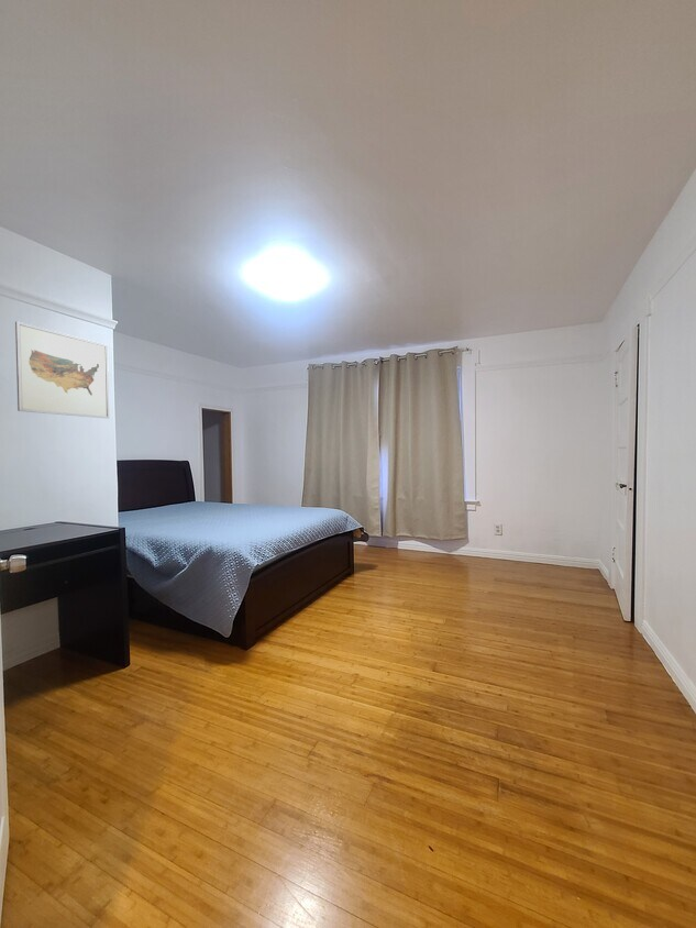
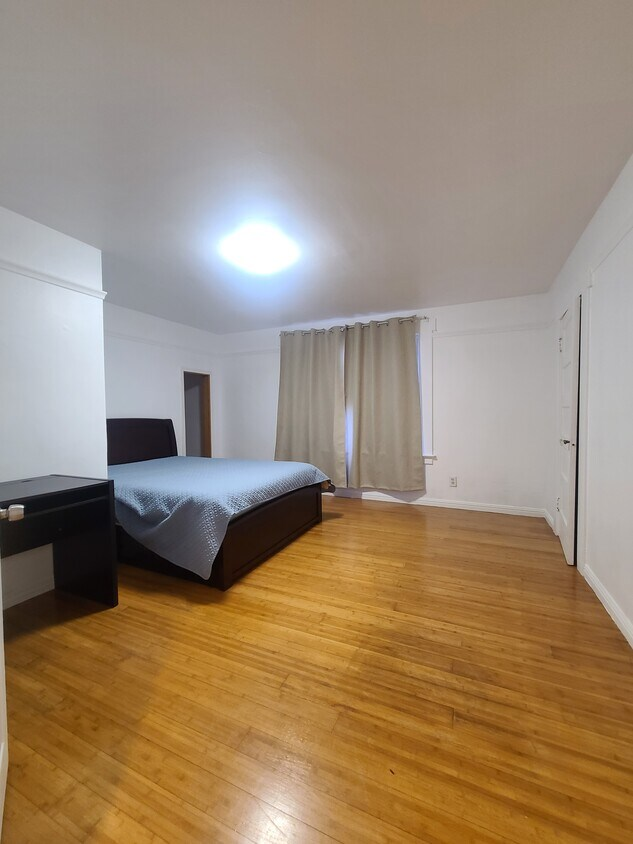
- wall art (67, 375)
